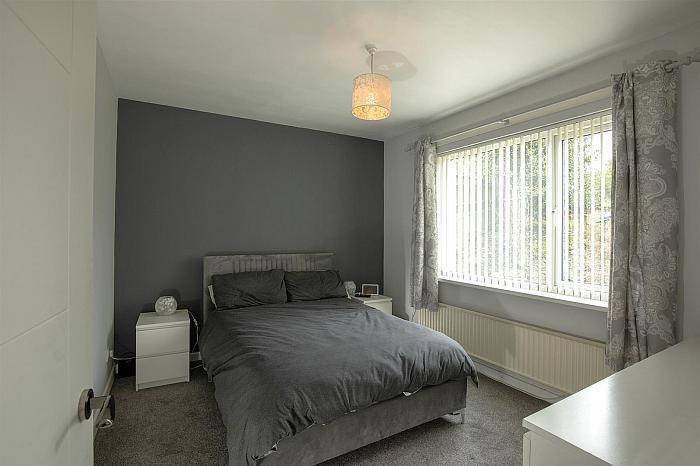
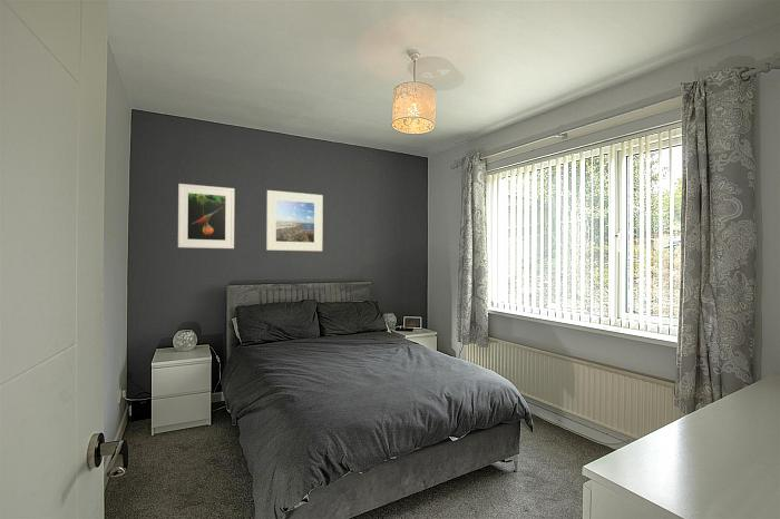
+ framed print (206, 216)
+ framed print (295, 222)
